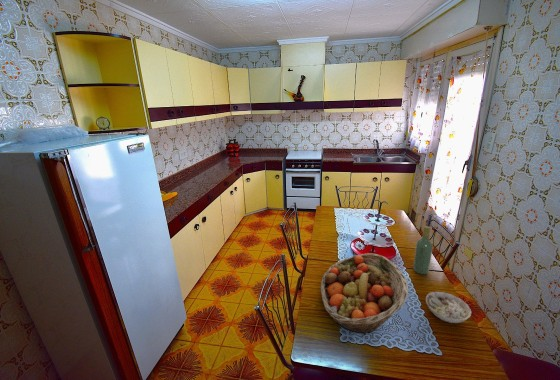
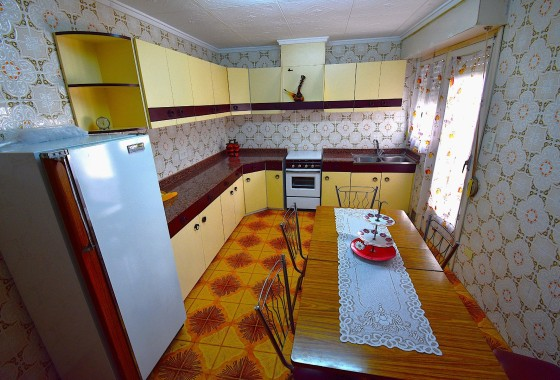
- fruit basket (360, 289)
- wine bottle (423, 249)
- bowl (446, 308)
